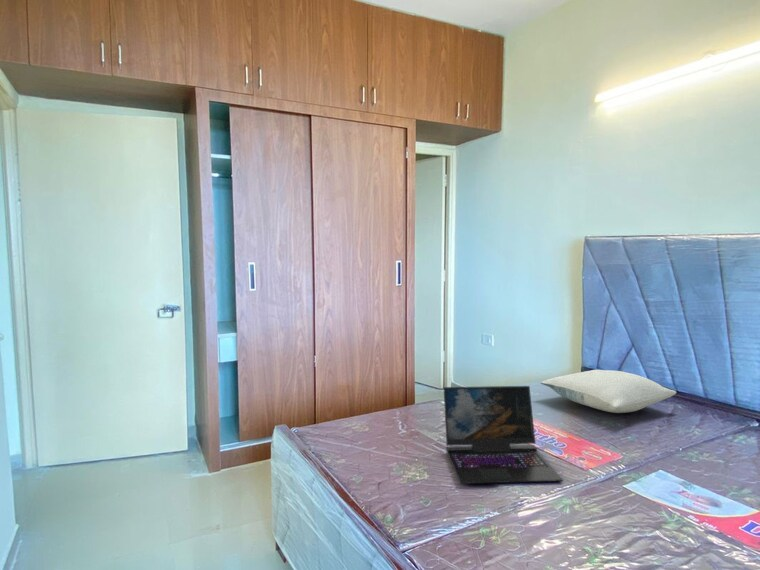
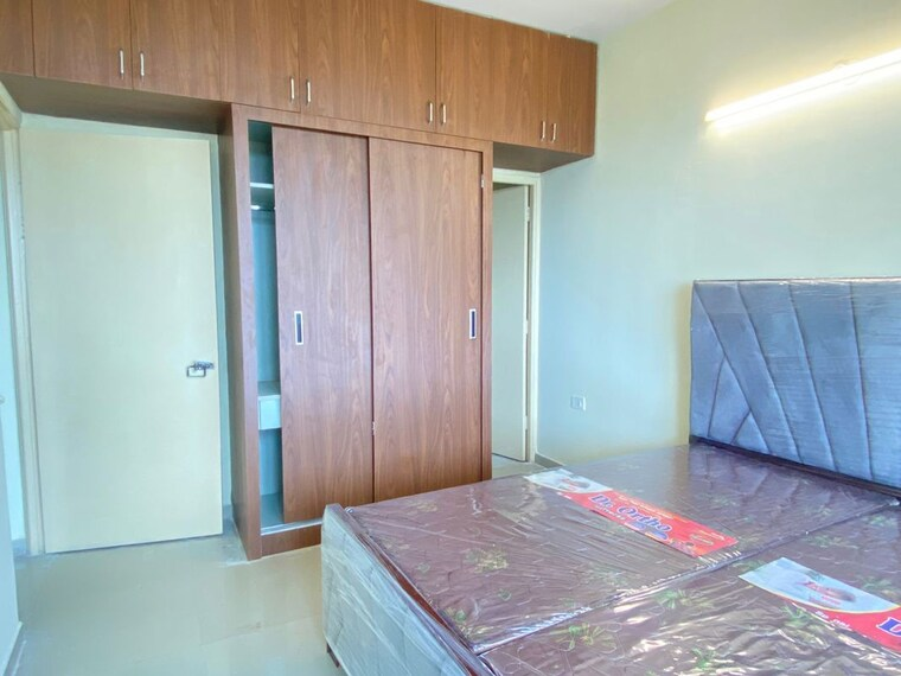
- pillow (605, 388)
- laptop (497, 431)
